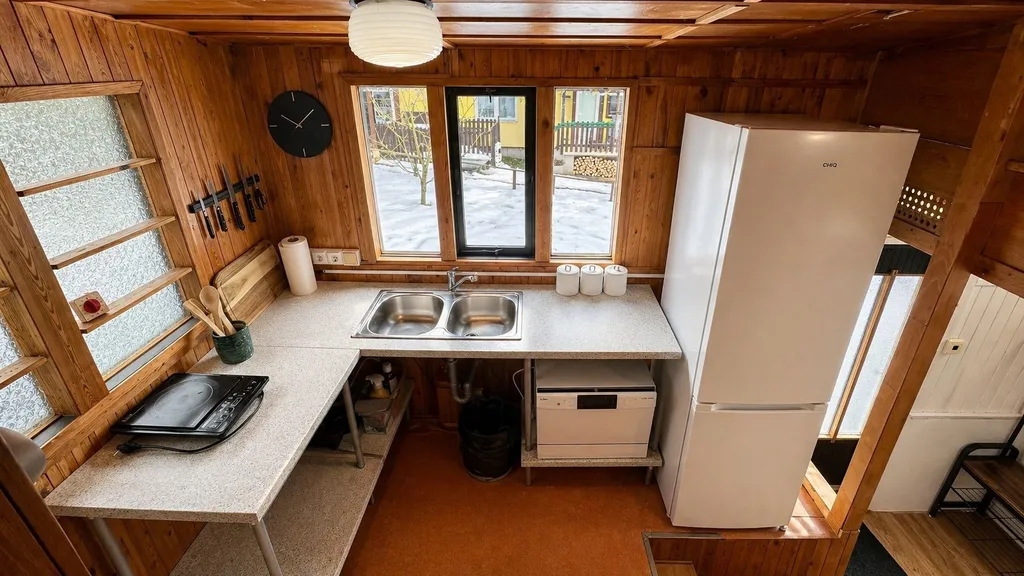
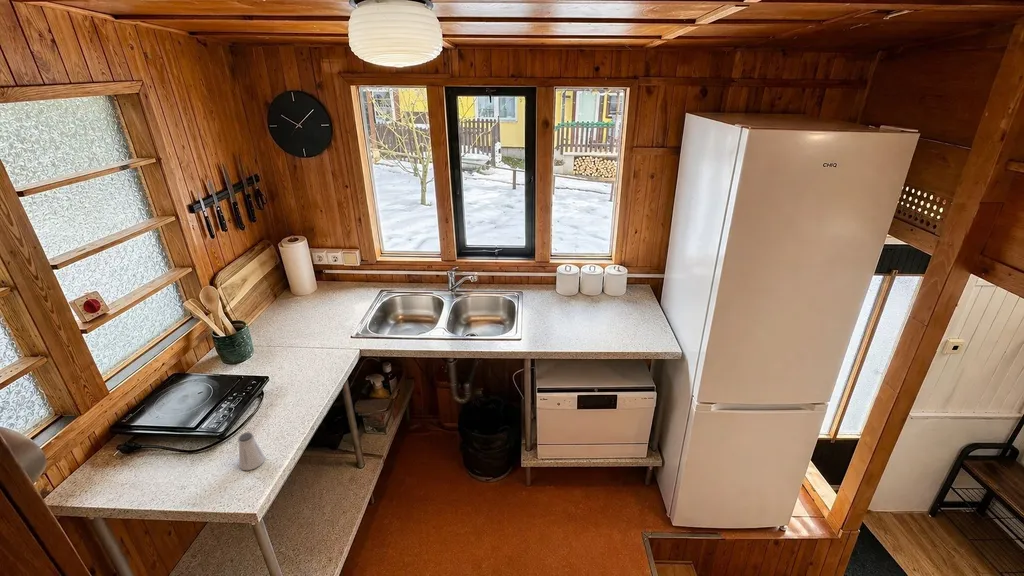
+ saltshaker (248, 449)
